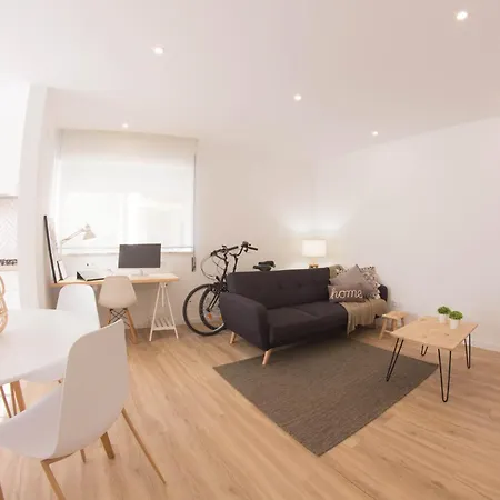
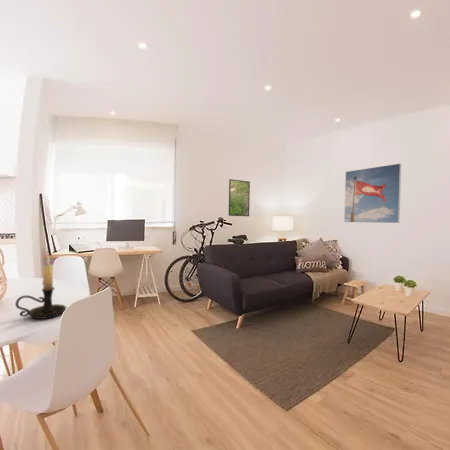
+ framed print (239, 198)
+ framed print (370, 195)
+ candle holder (43, 285)
